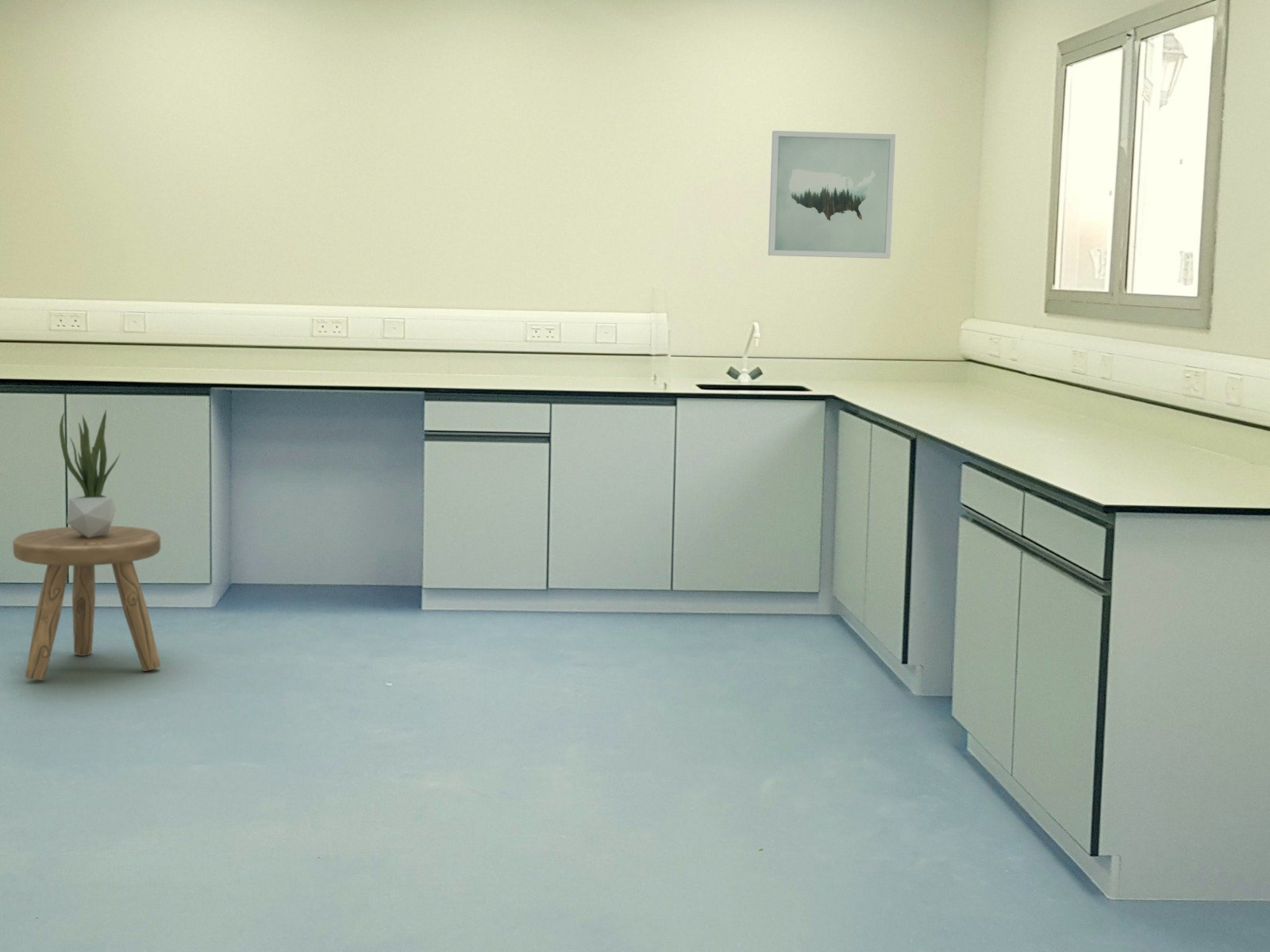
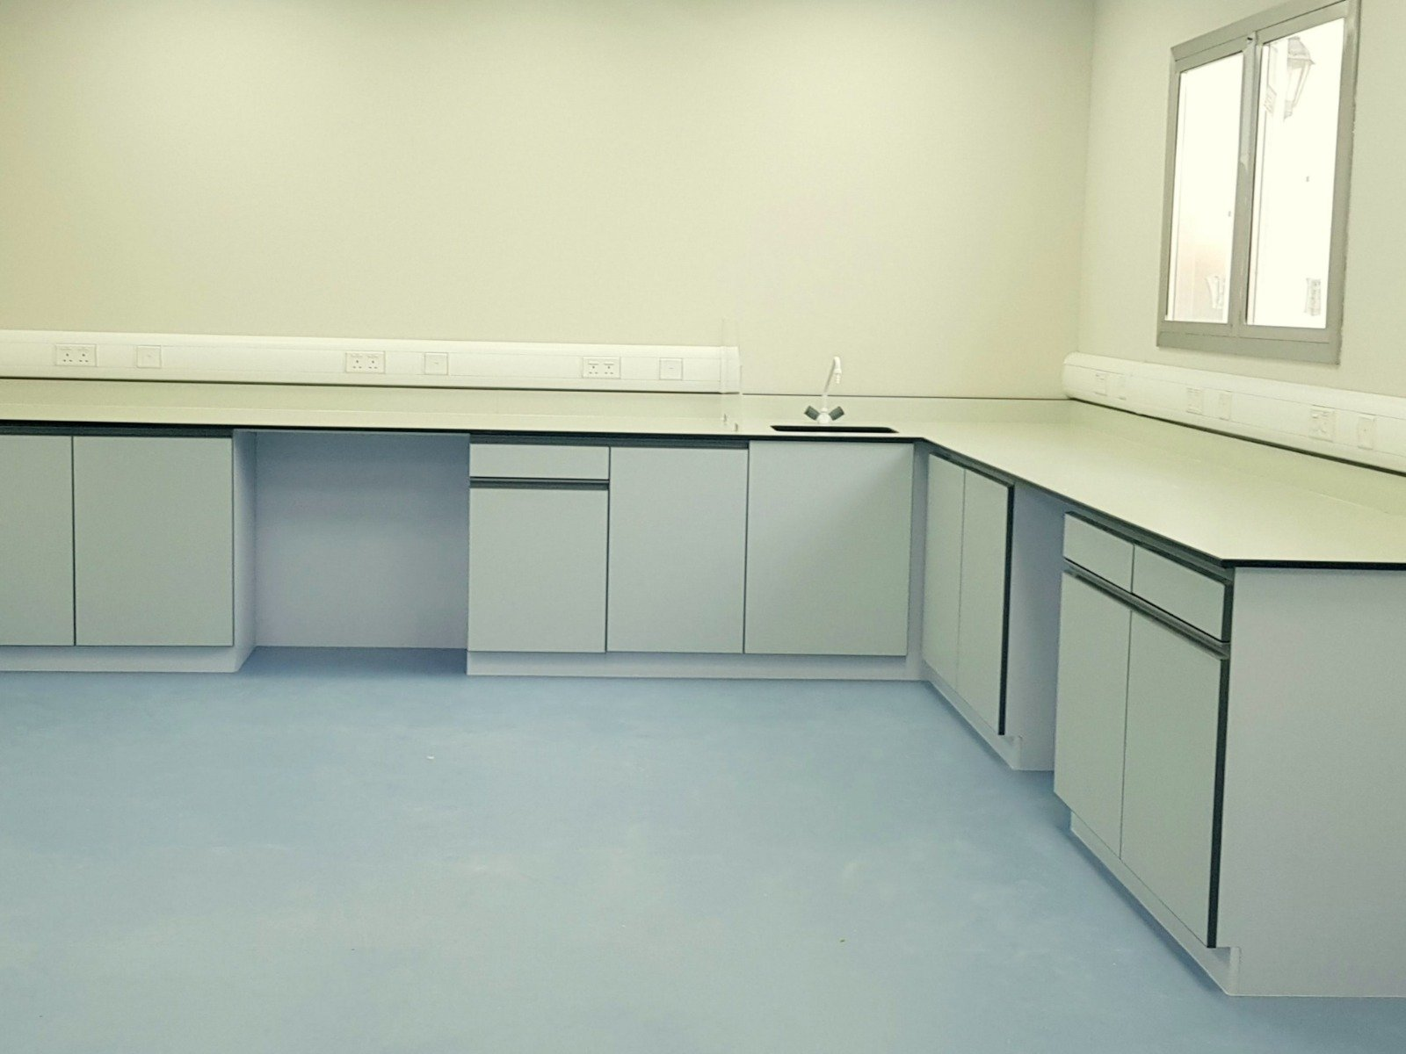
- potted plant (87, 473)
- stool (90, 602)
- wall art (831, 195)
